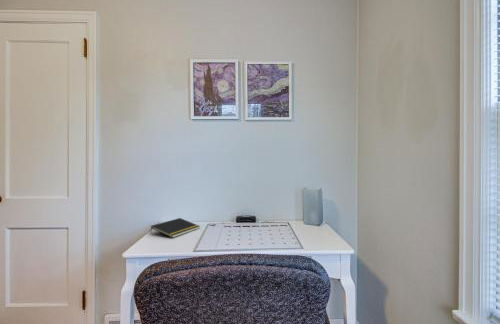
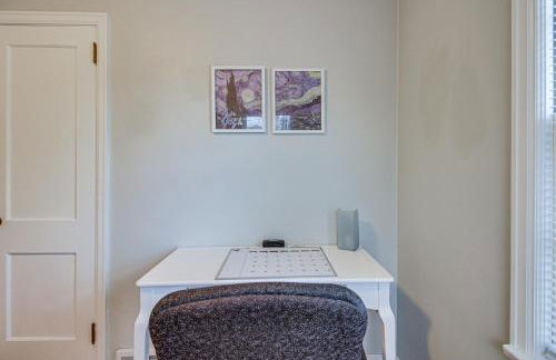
- notepad (176, 227)
